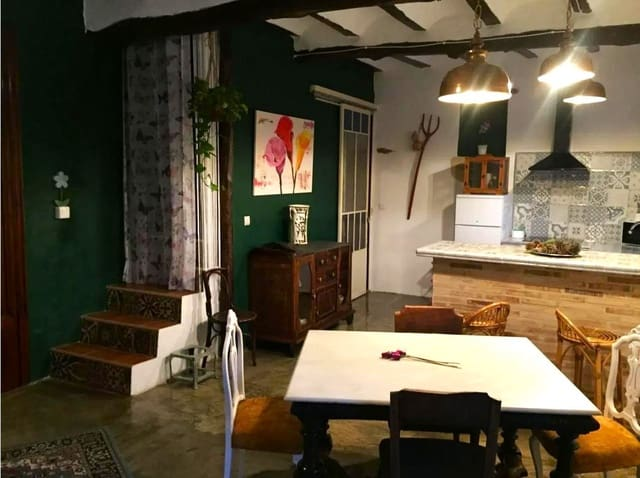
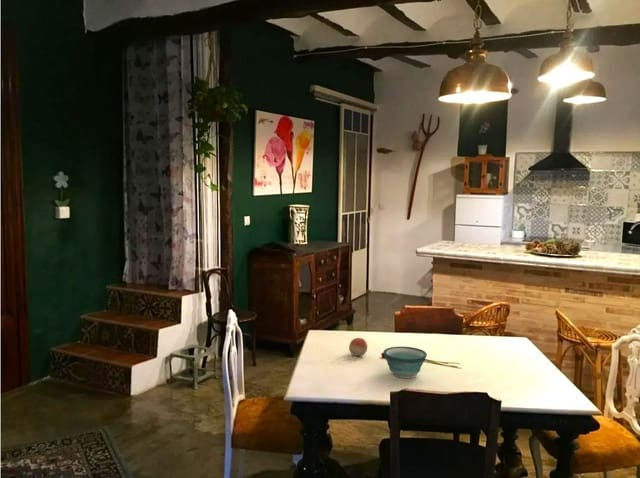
+ fruit (357, 346)
+ bowl (404, 363)
